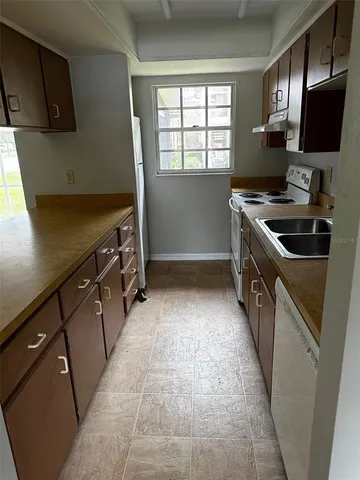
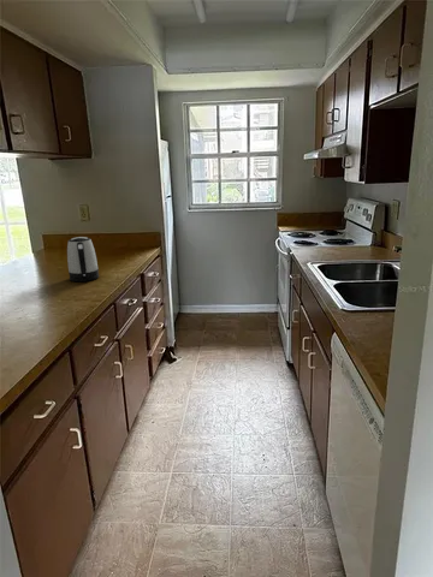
+ kettle (82, 258)
